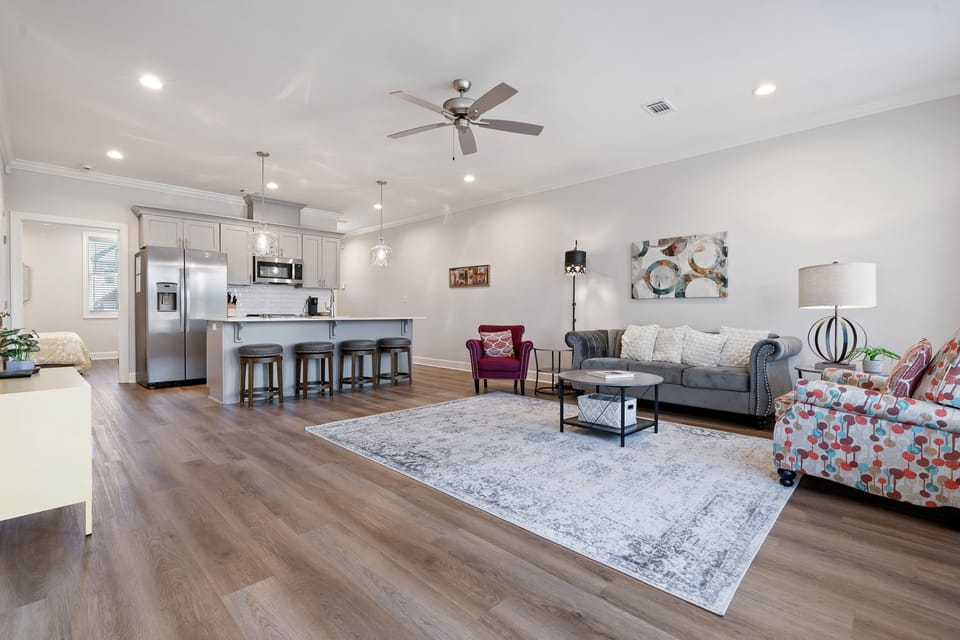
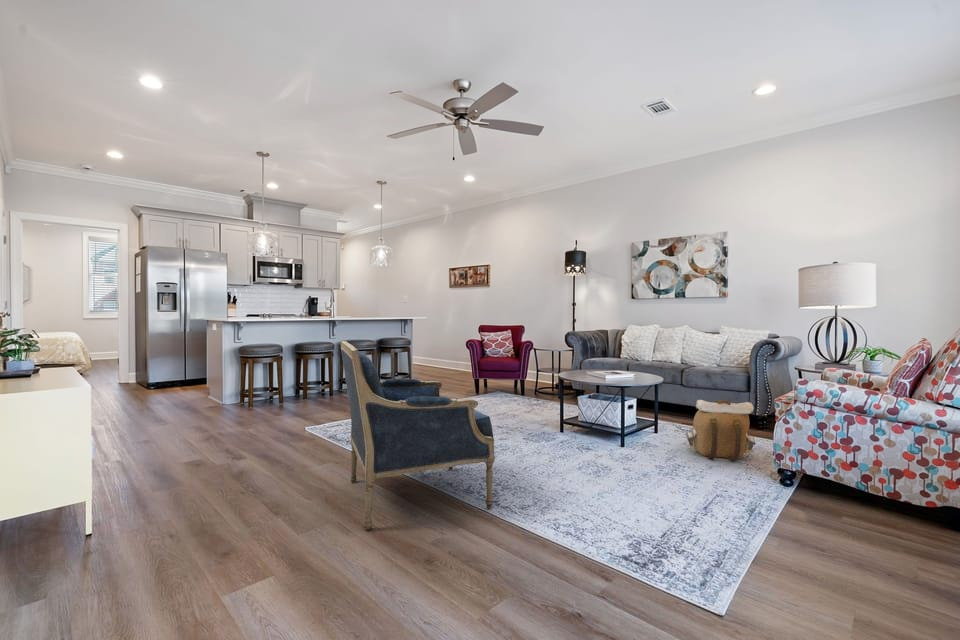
+ backpack (719, 425)
+ armchair (414, 418)
